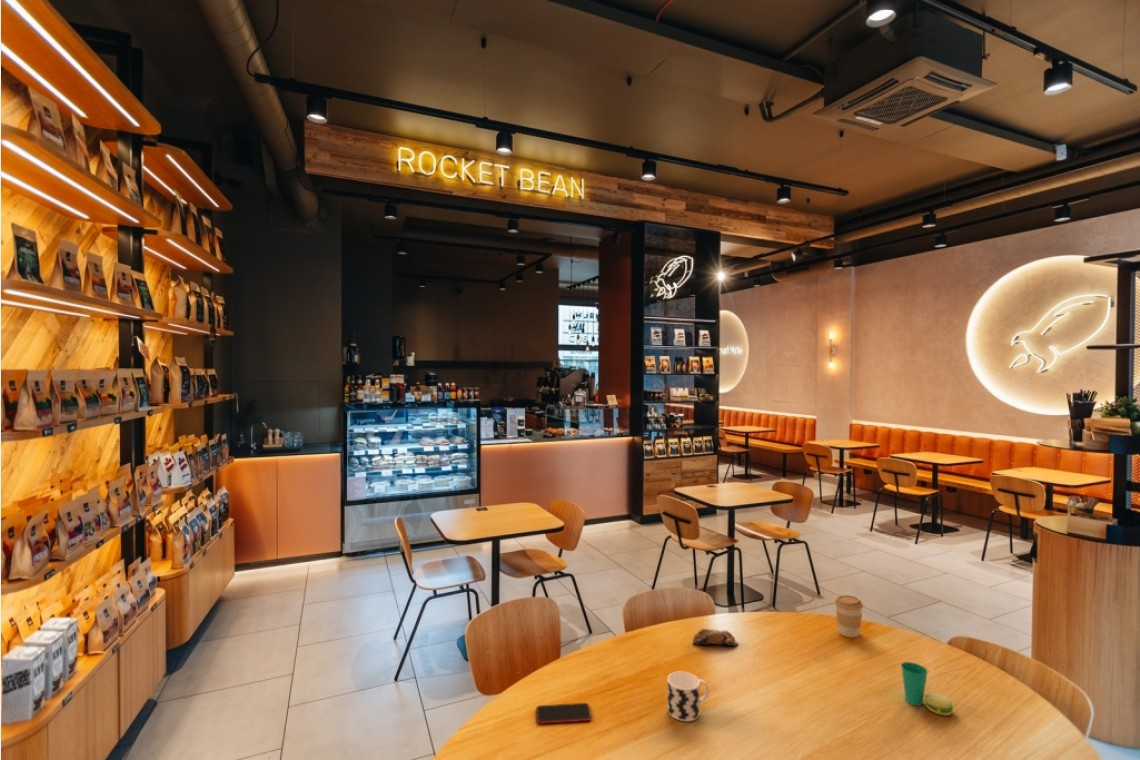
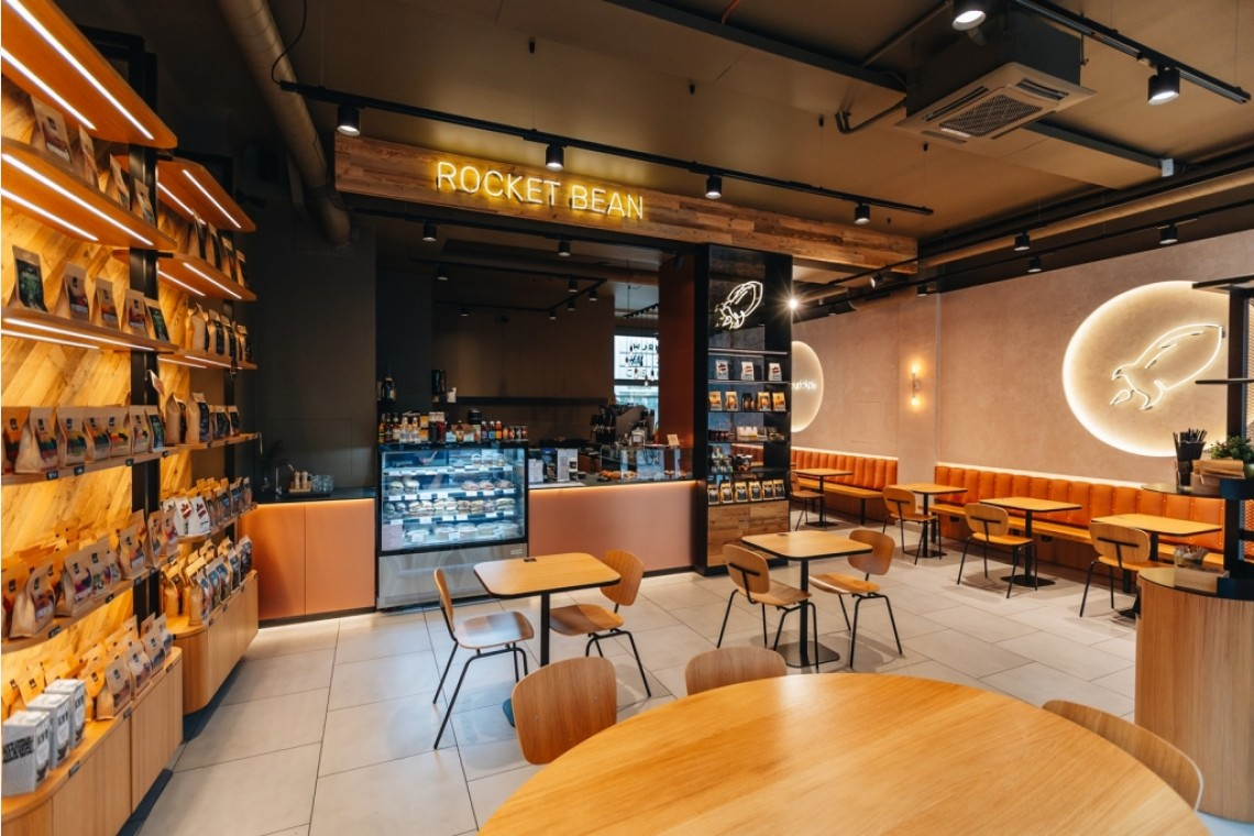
- cup (688, 695)
- croissant (715, 636)
- smartphone (563, 713)
- cup (924, 688)
- coffee cup (848, 615)
